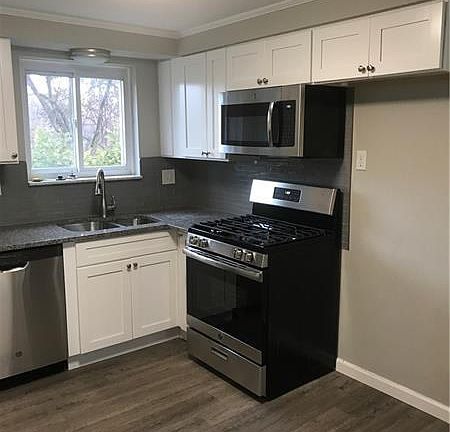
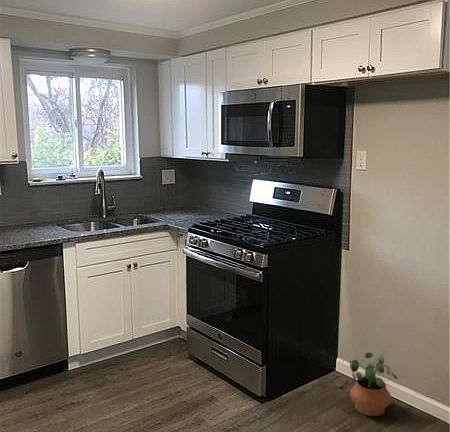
+ potted plant (374, 381)
